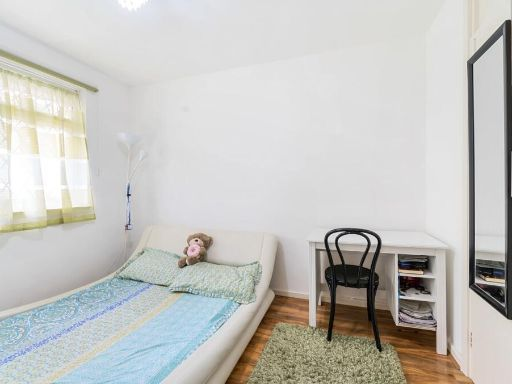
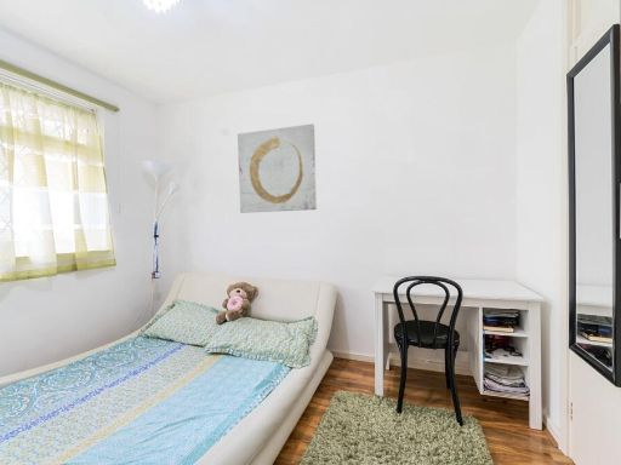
+ wall art (275, 170)
